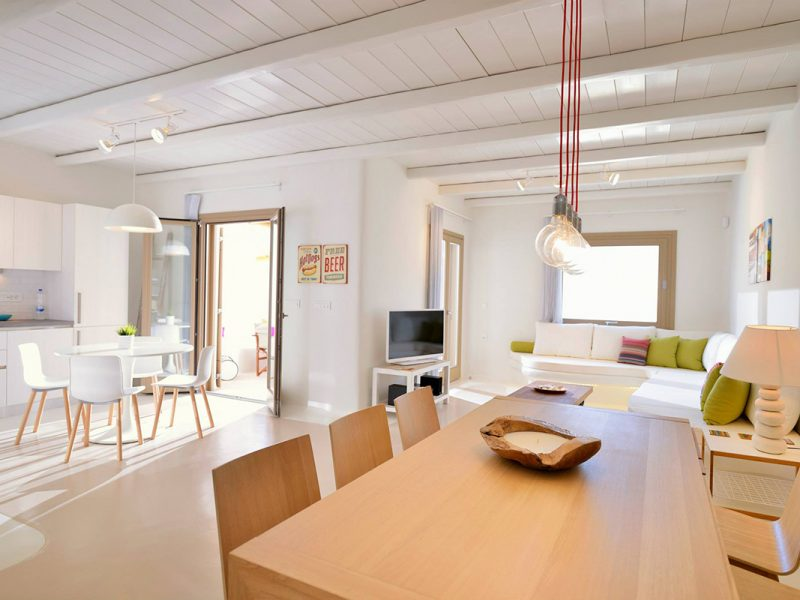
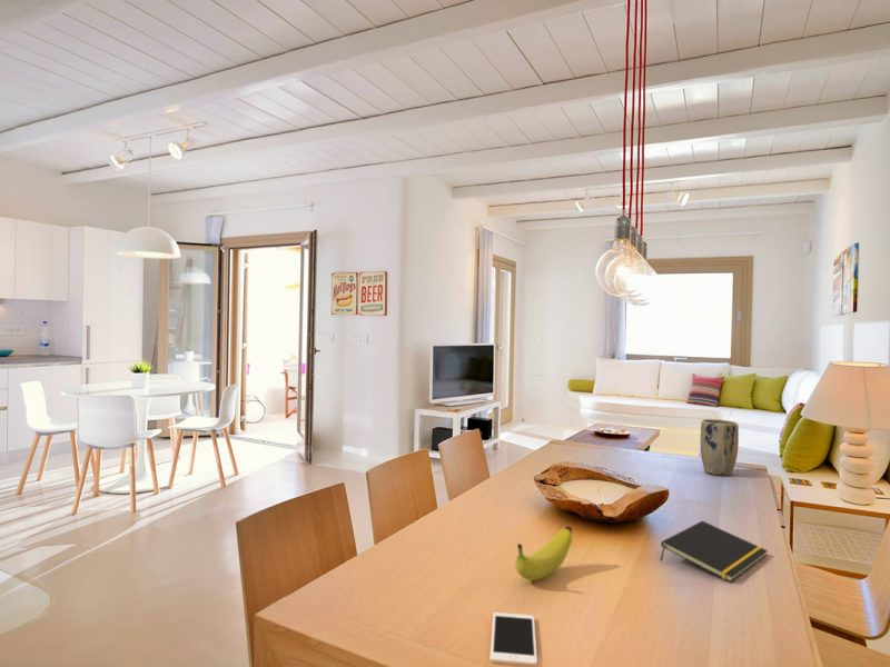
+ plant pot (719, 447)
+ fruit (542, 554)
+ cell phone (513, 637)
+ notepad (714, 548)
